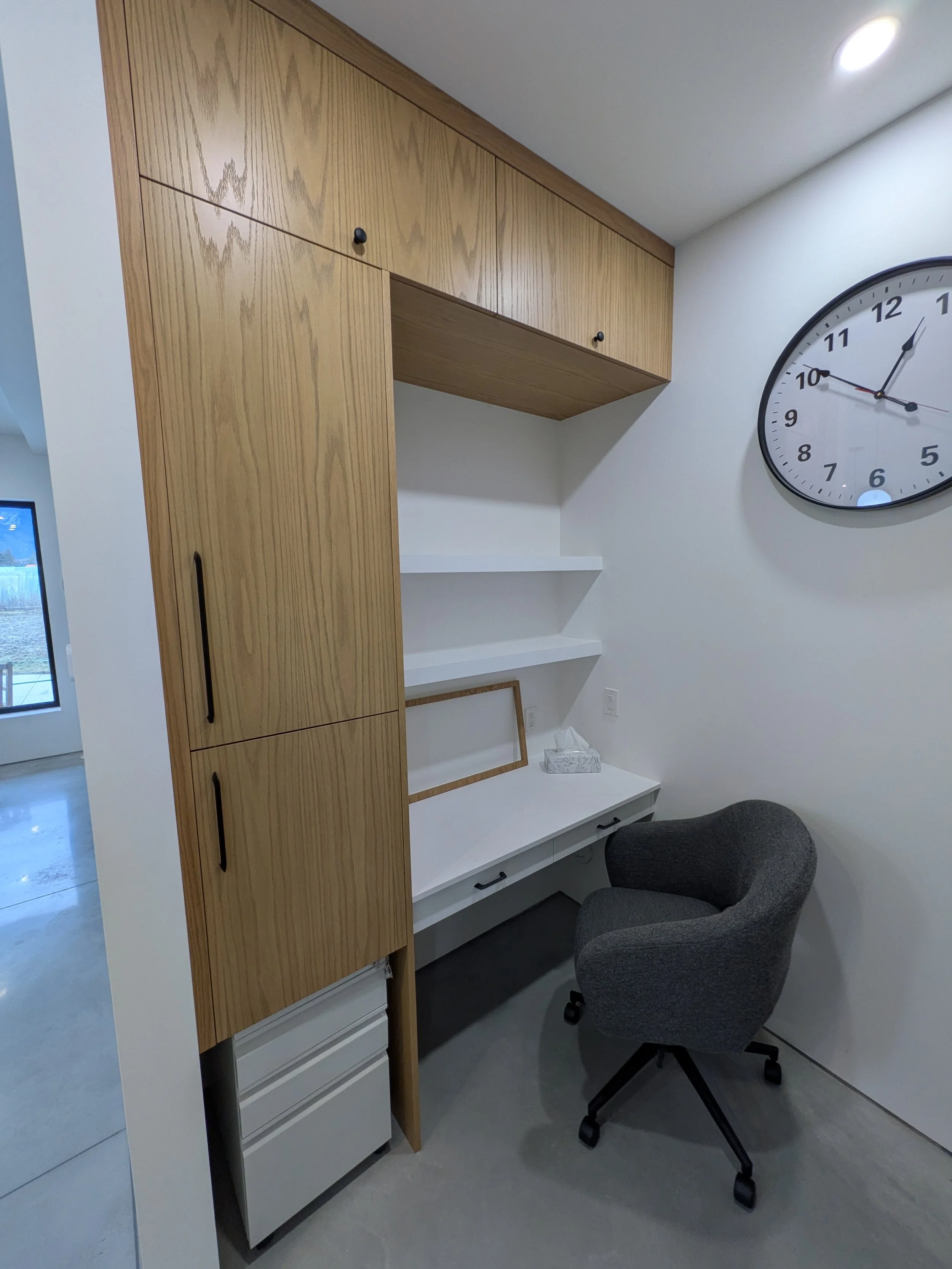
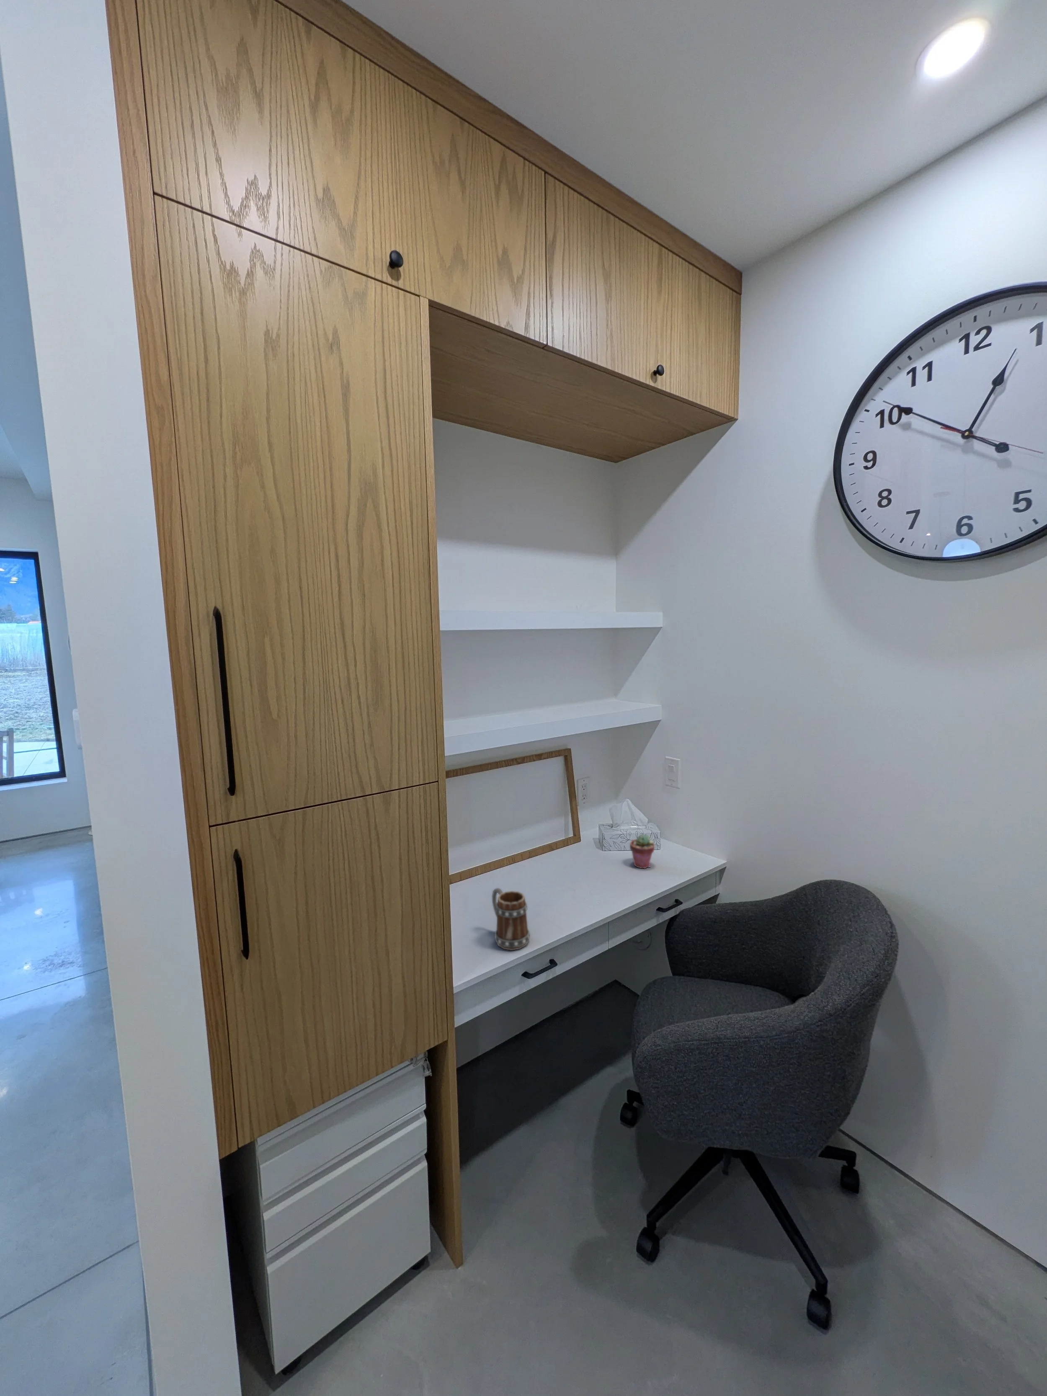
+ potted succulent (642, 850)
+ mug (507, 916)
